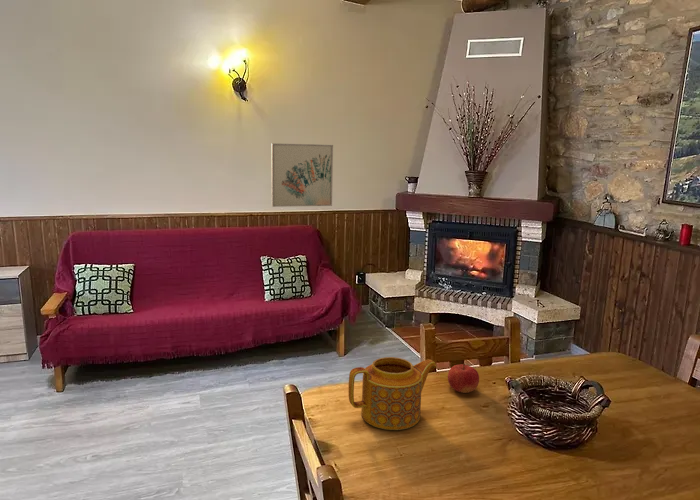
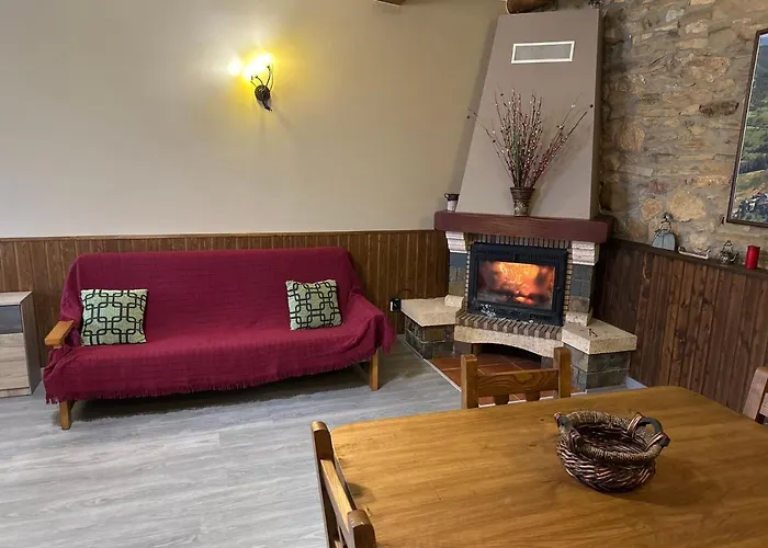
- teapot (393, 389)
- wall art (302, 175)
- fruit (463, 377)
